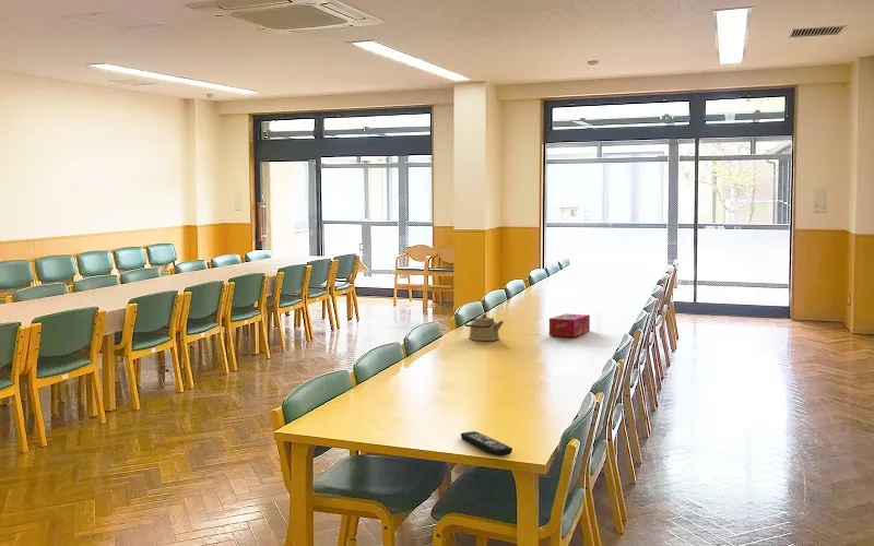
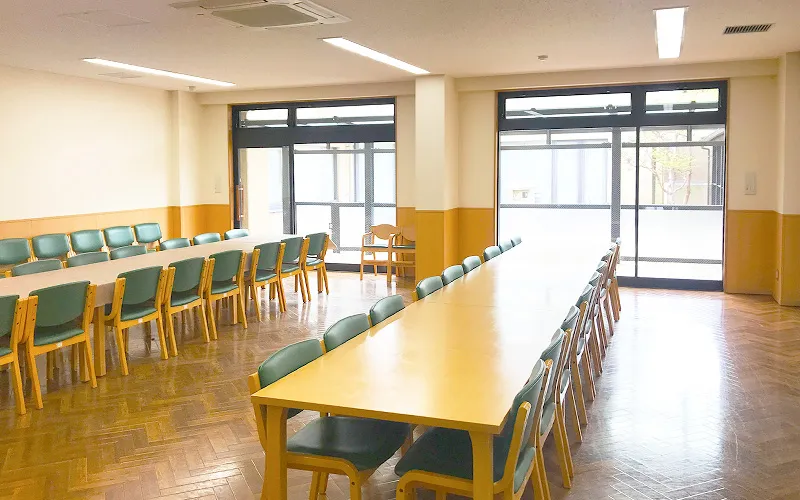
- tissue box (569, 324)
- kettle (486, 327)
- remote control (485, 442)
